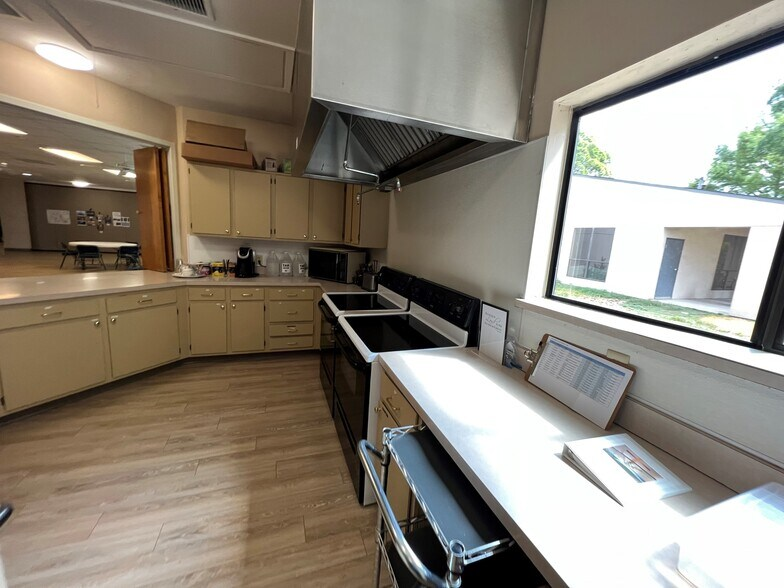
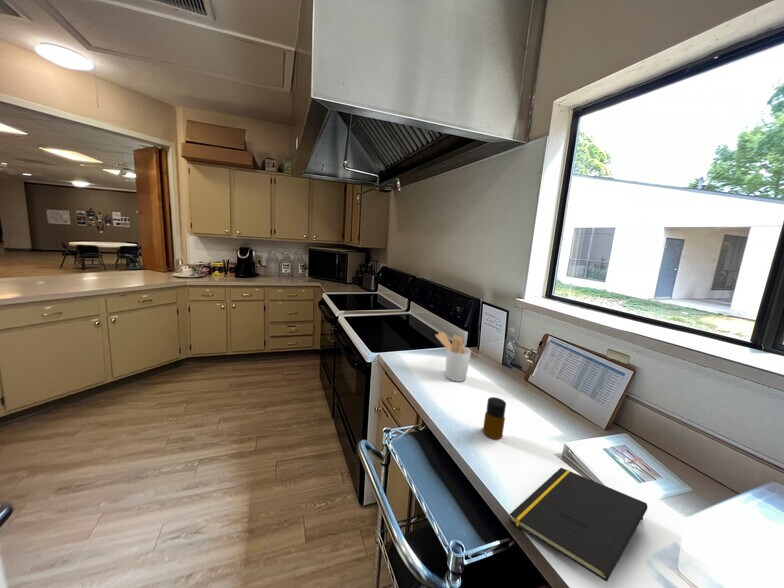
+ utensil holder (451, 355)
+ notepad (578, 512)
+ bottle (494, 417)
